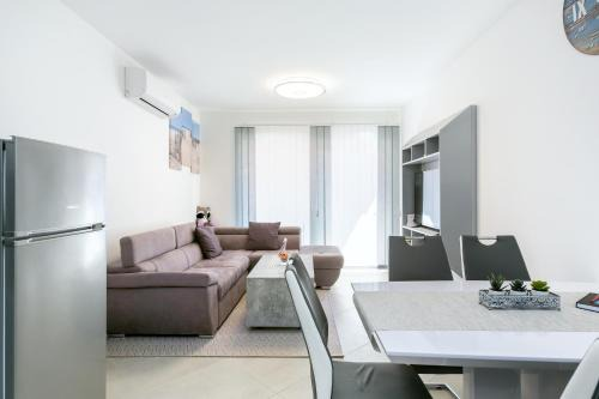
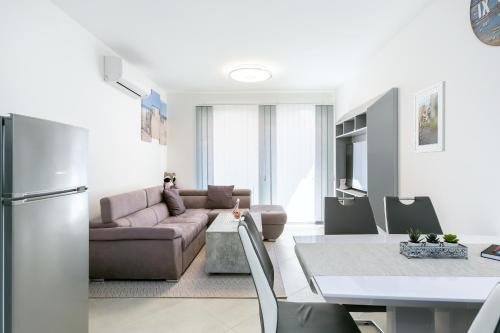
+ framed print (428, 120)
